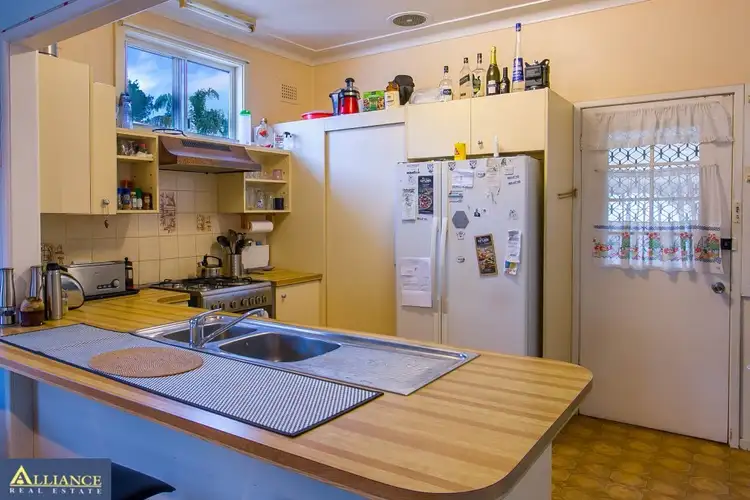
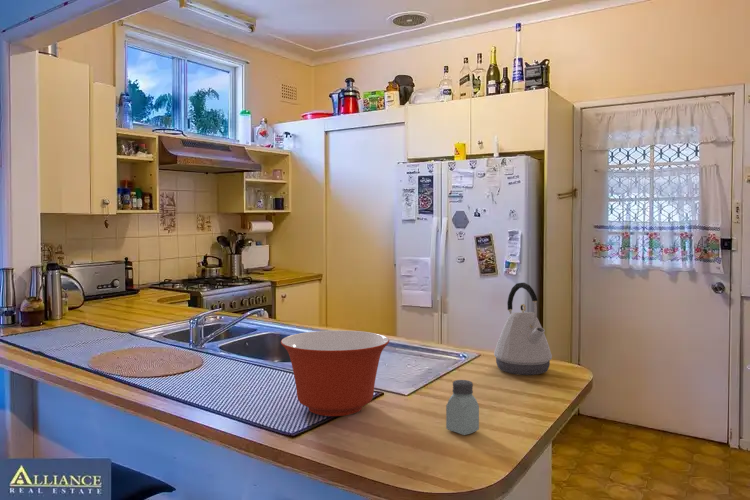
+ kettle (523, 326)
+ mixing bowl (335, 373)
+ saltshaker (462, 406)
